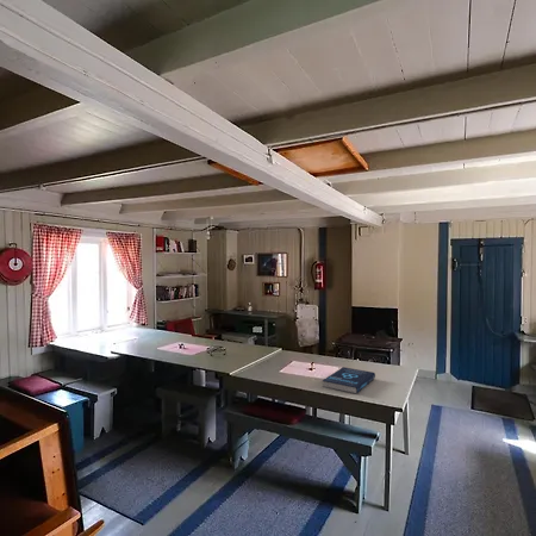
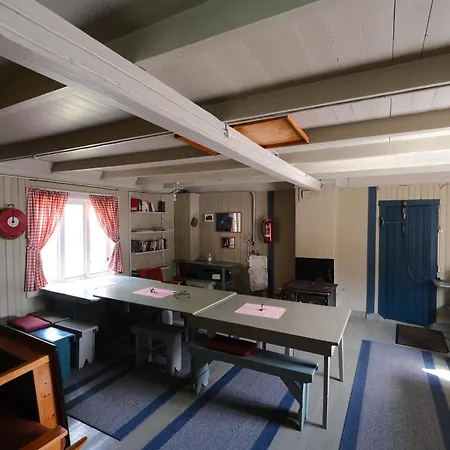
- book (349, 379)
